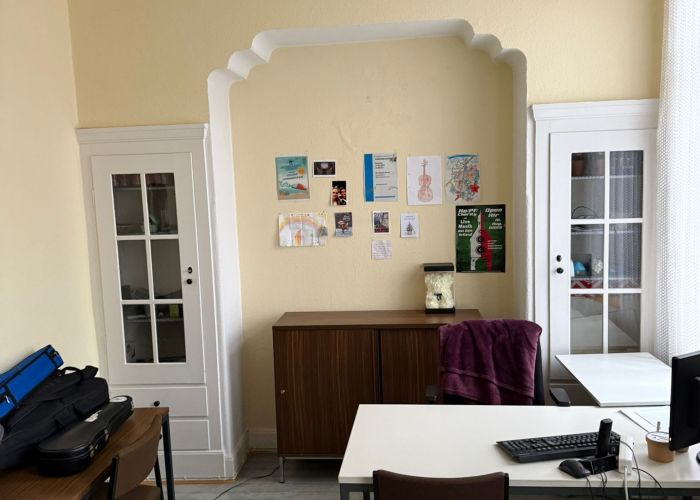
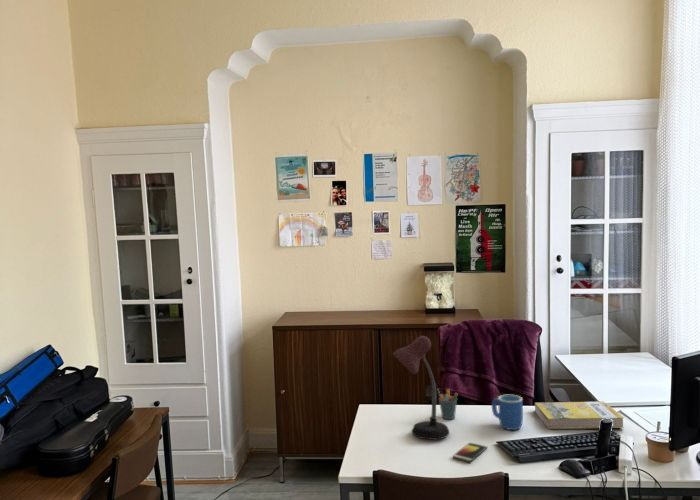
+ desk lamp (431, 382)
+ smartphone (470, 451)
+ pen holder (448, 402)
+ book (577, 414)
+ mug (508, 411)
